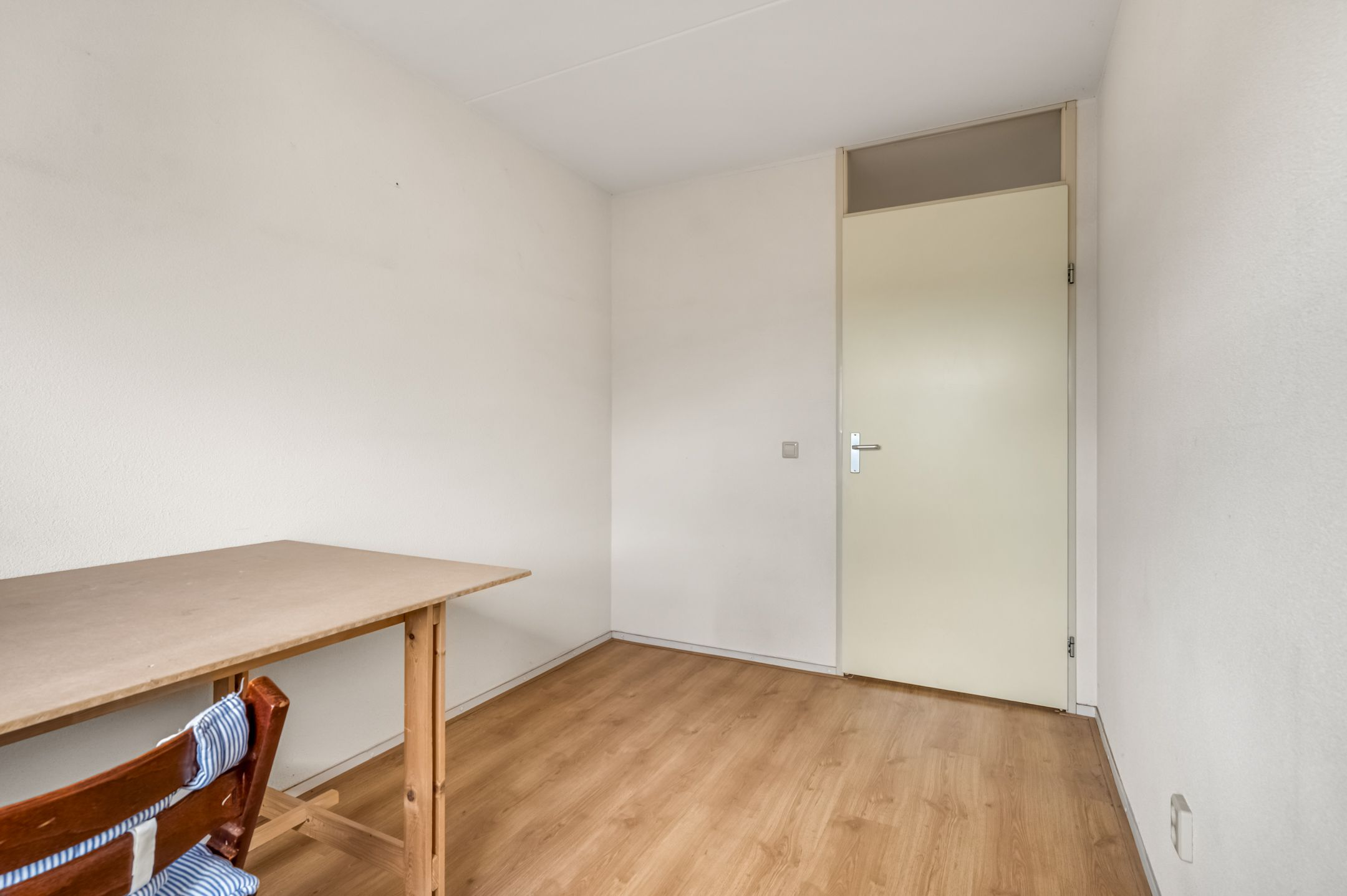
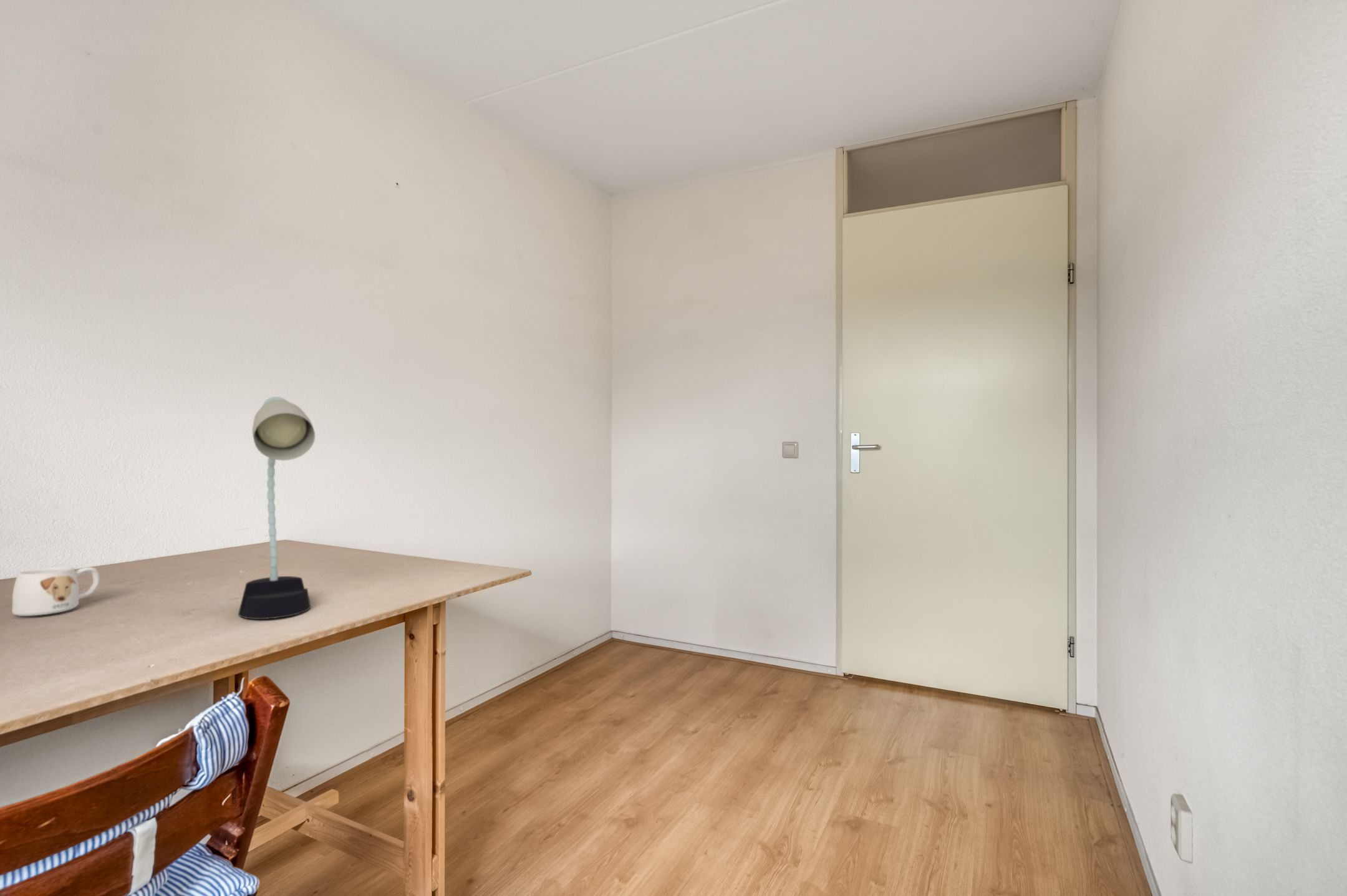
+ mug (58, 589)
+ desk lamp (274, 504)
